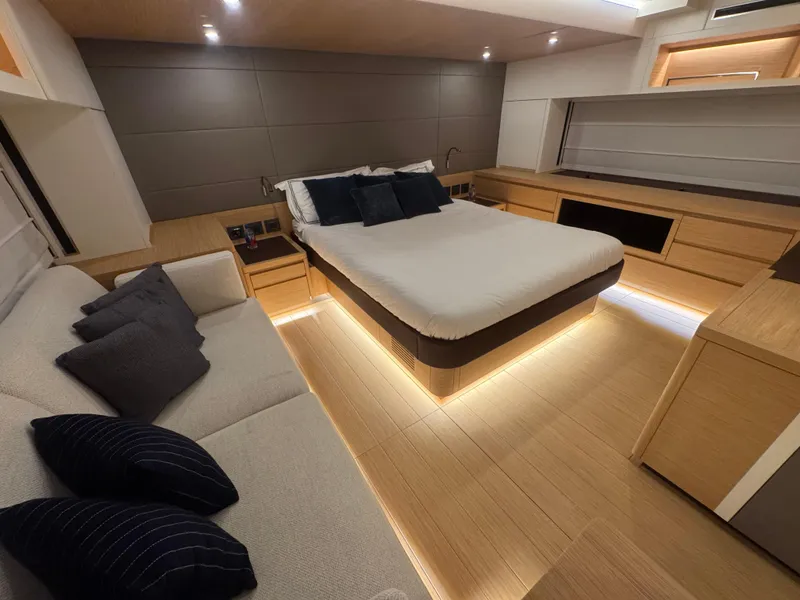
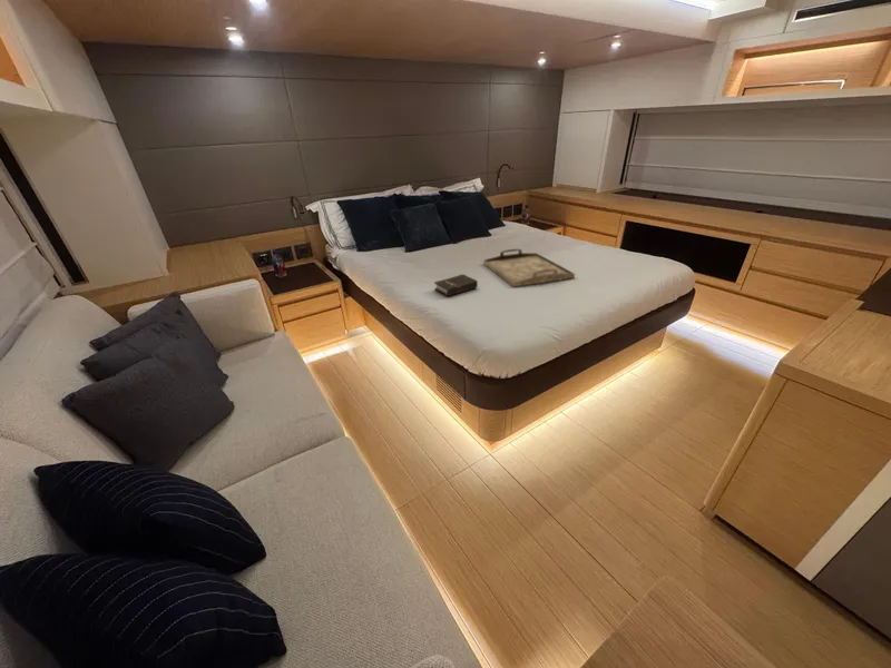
+ hardback book (456, 285)
+ serving tray (526, 264)
